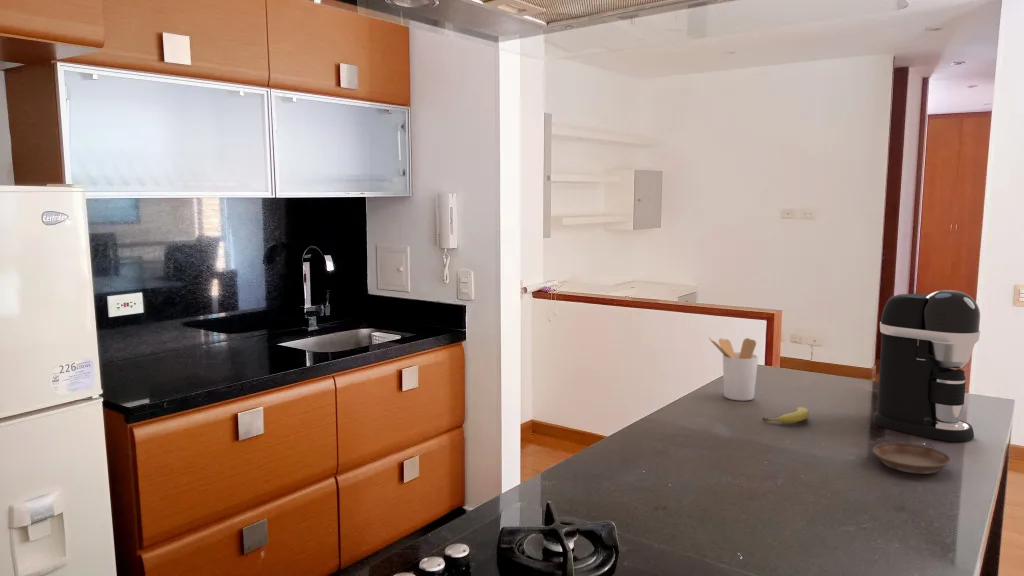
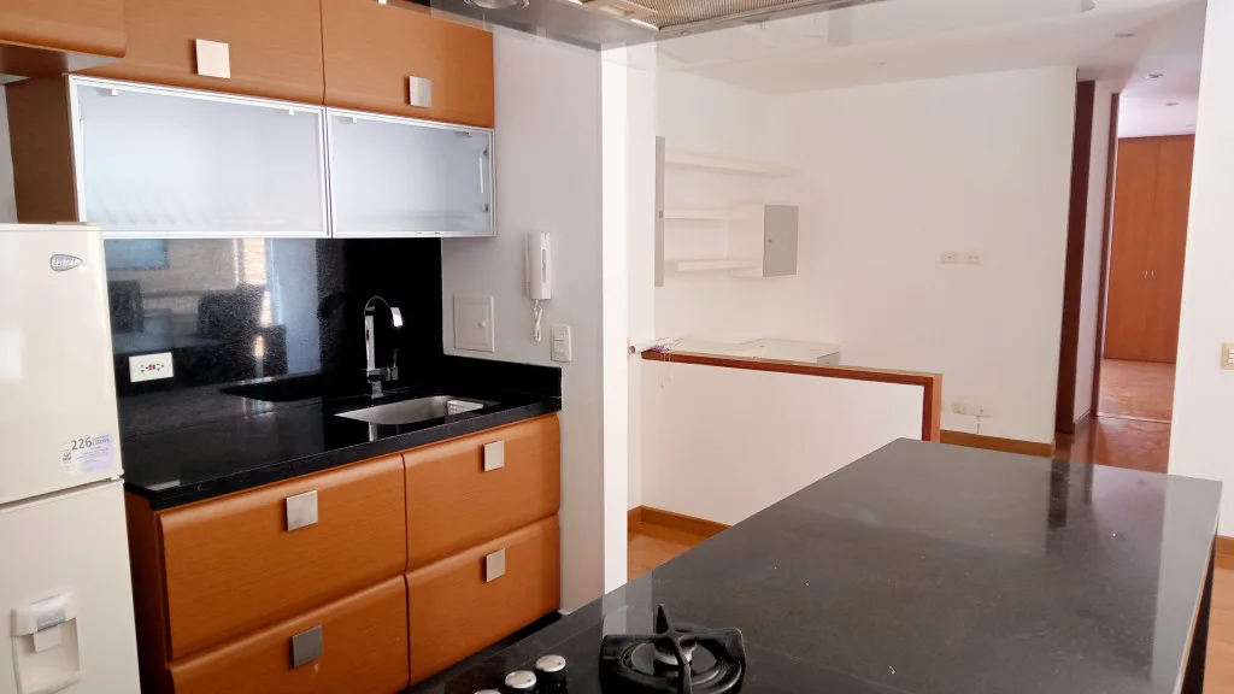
- coffee maker (926, 359)
- fruit (790, 414)
- utensil holder (731, 366)
- saucer (910, 459)
